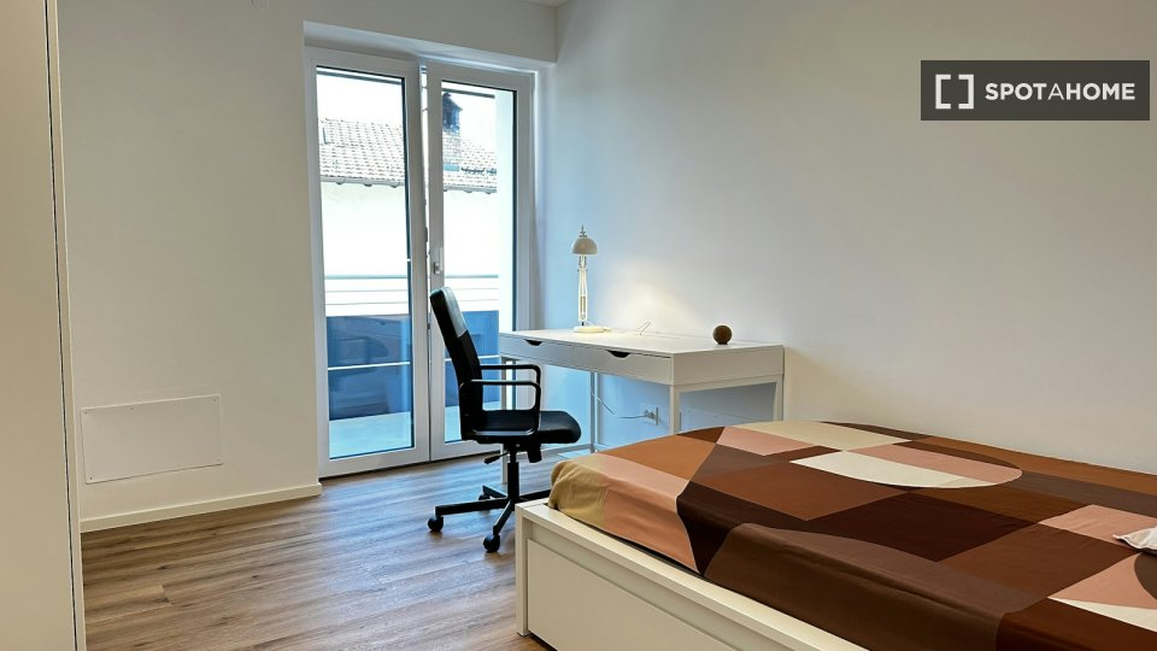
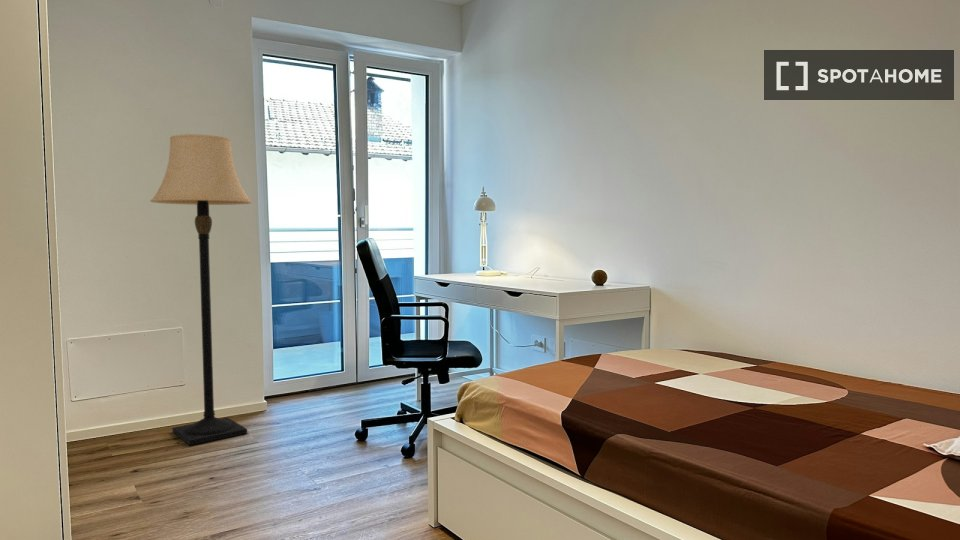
+ lamp (205, 287)
